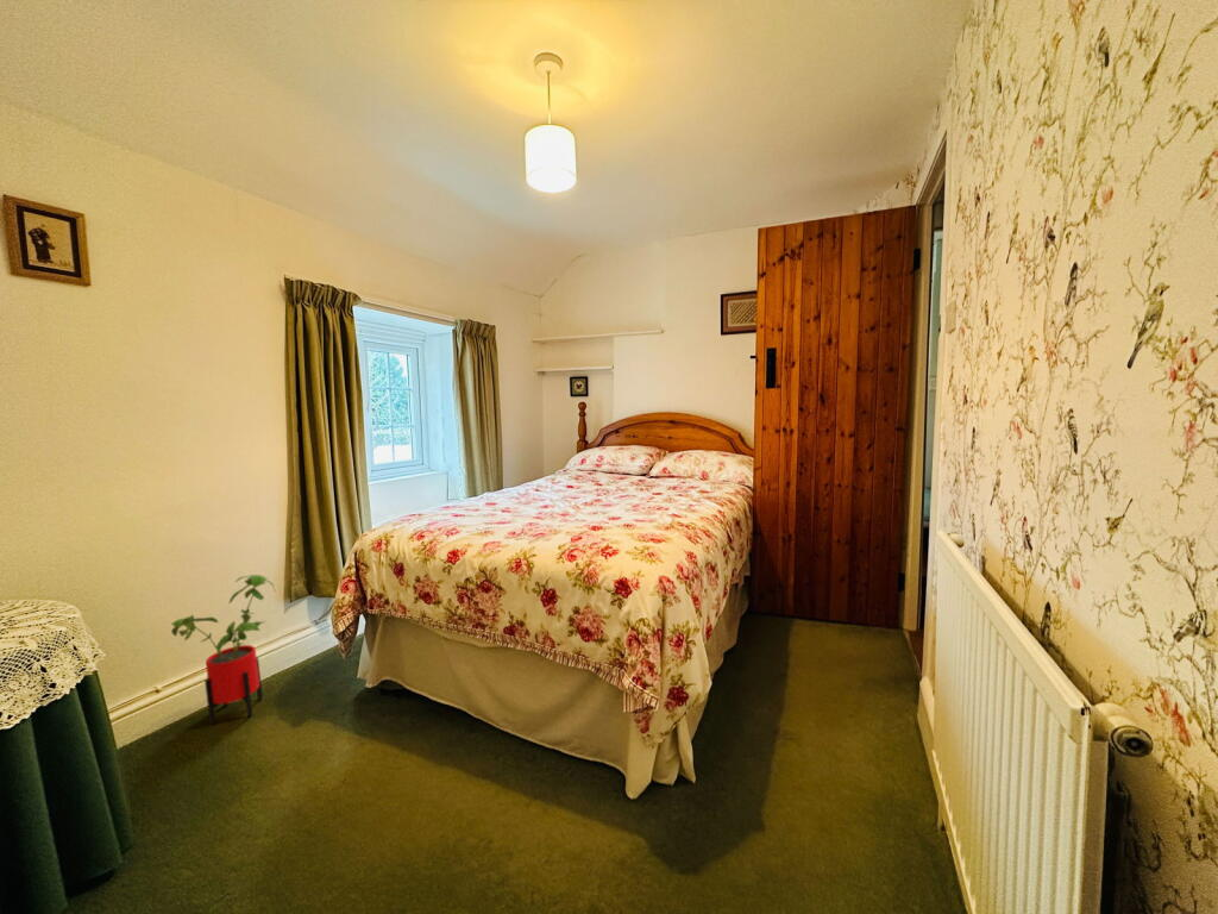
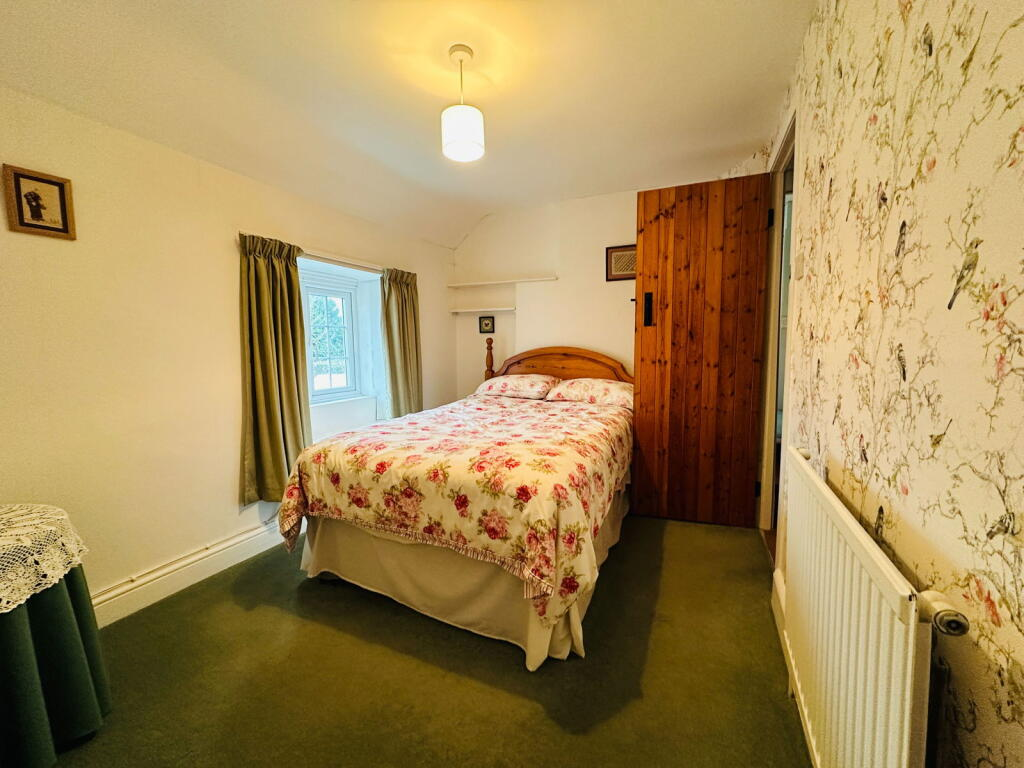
- house plant (237, 645)
